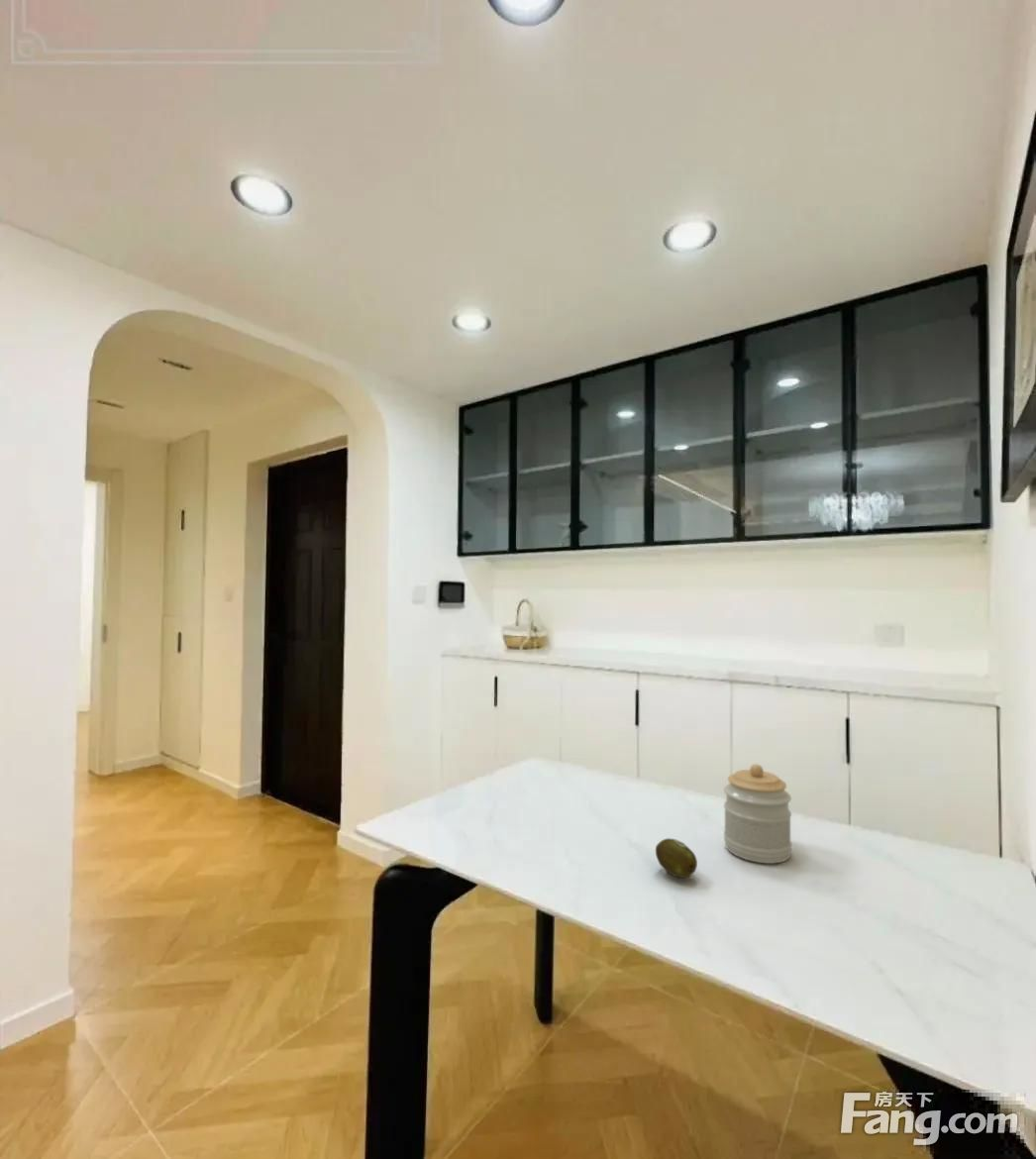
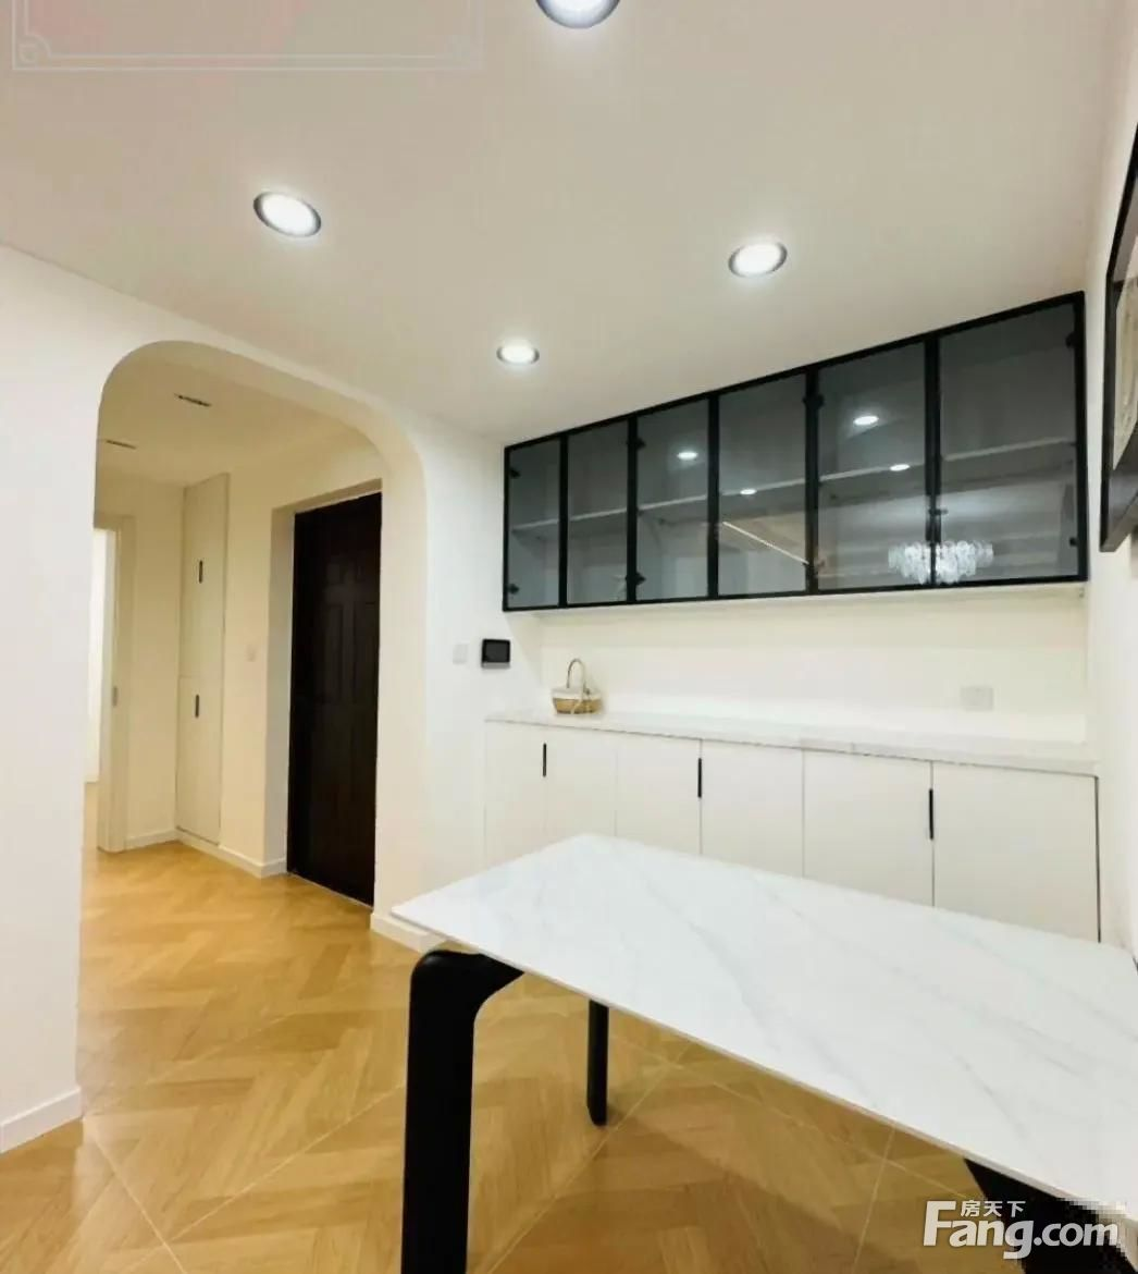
- jar (757, 806)
- fruit (675, 858)
